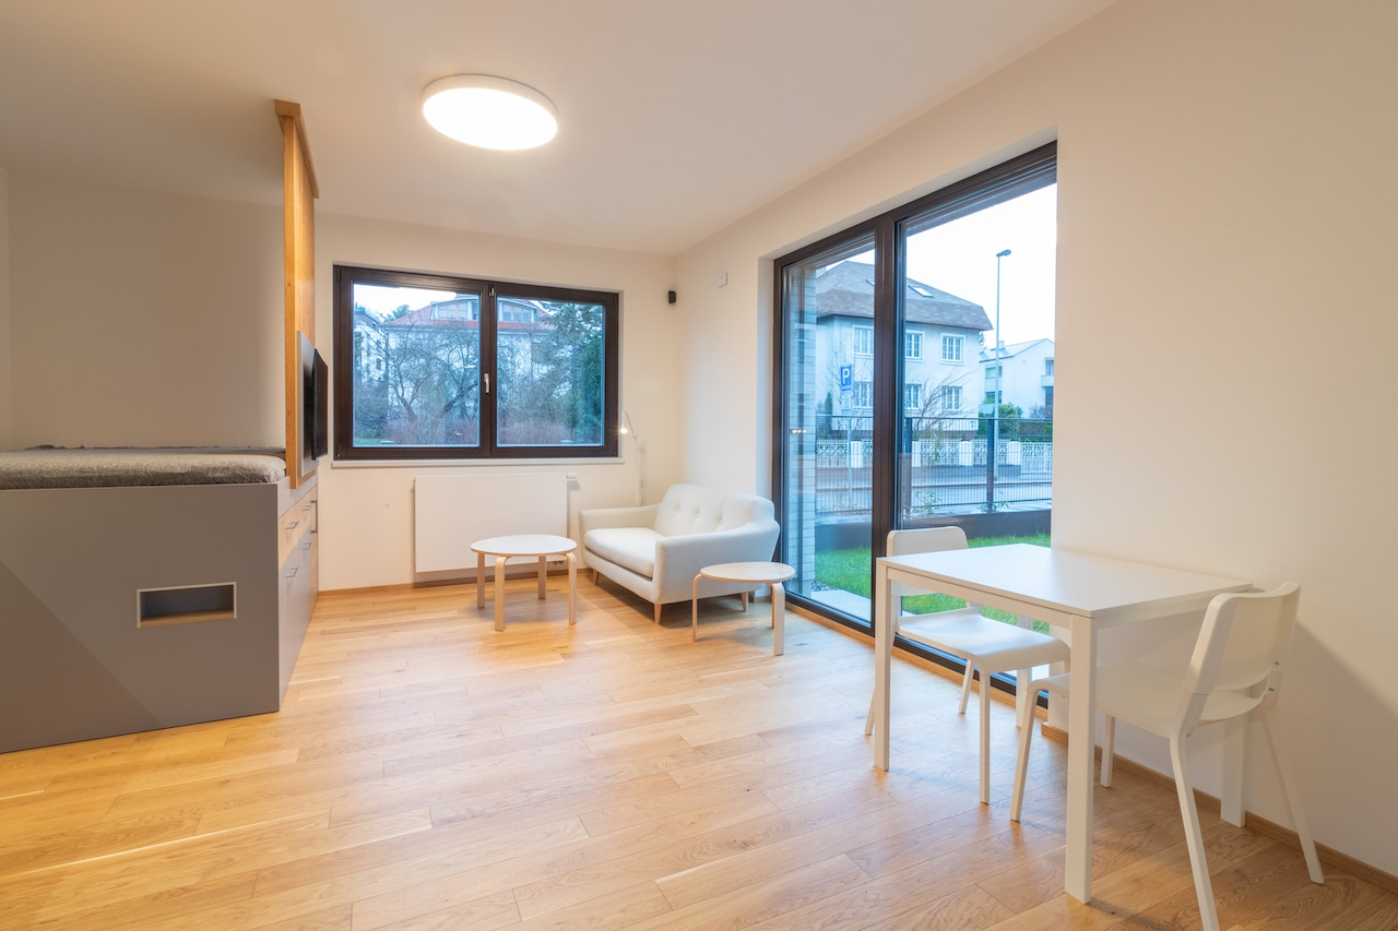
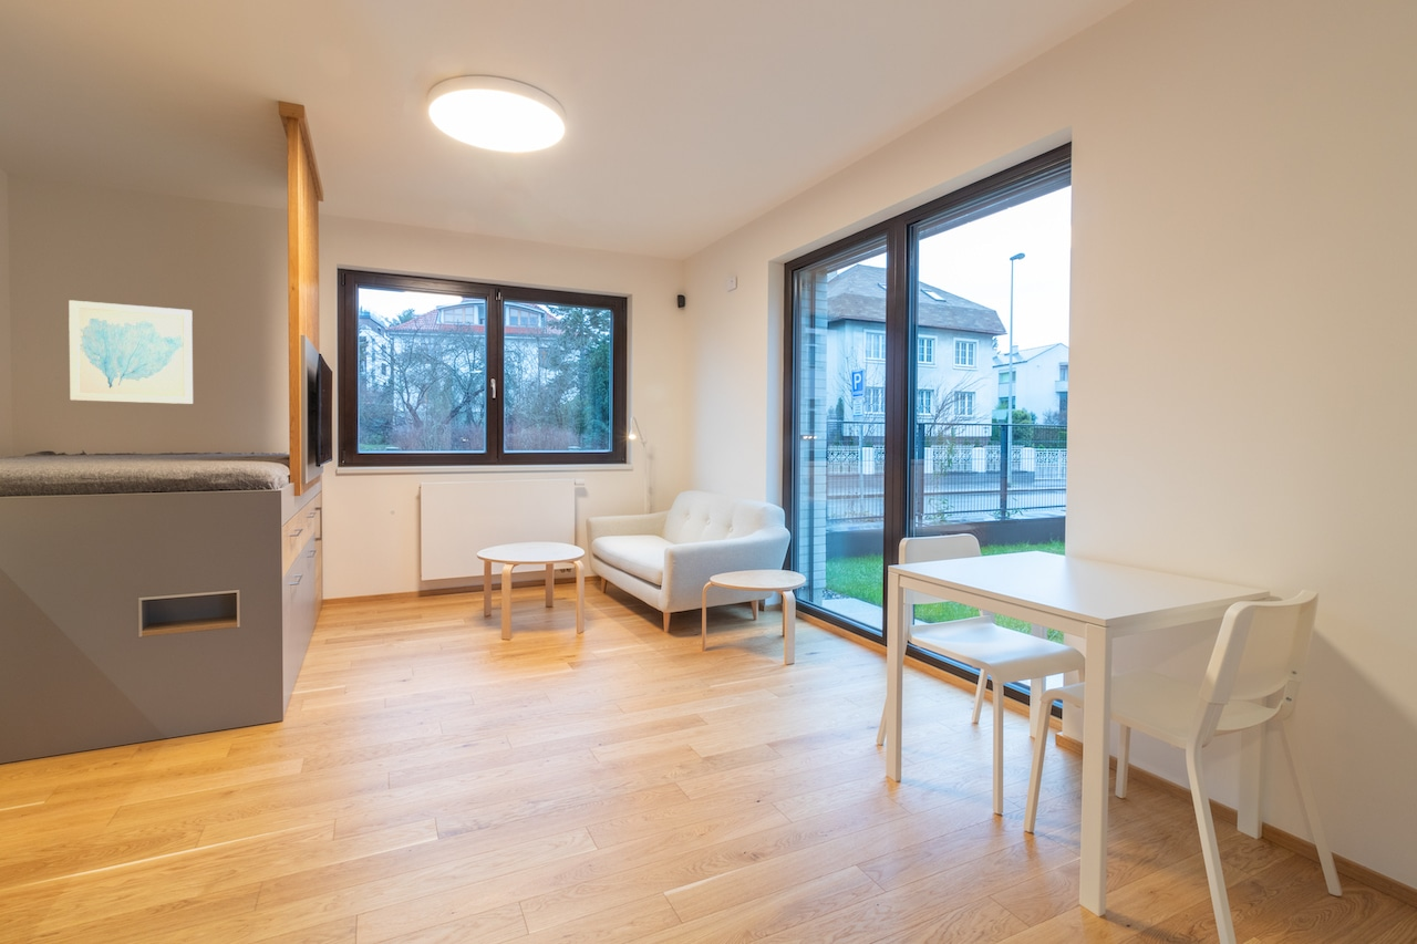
+ wall art (133, 353)
